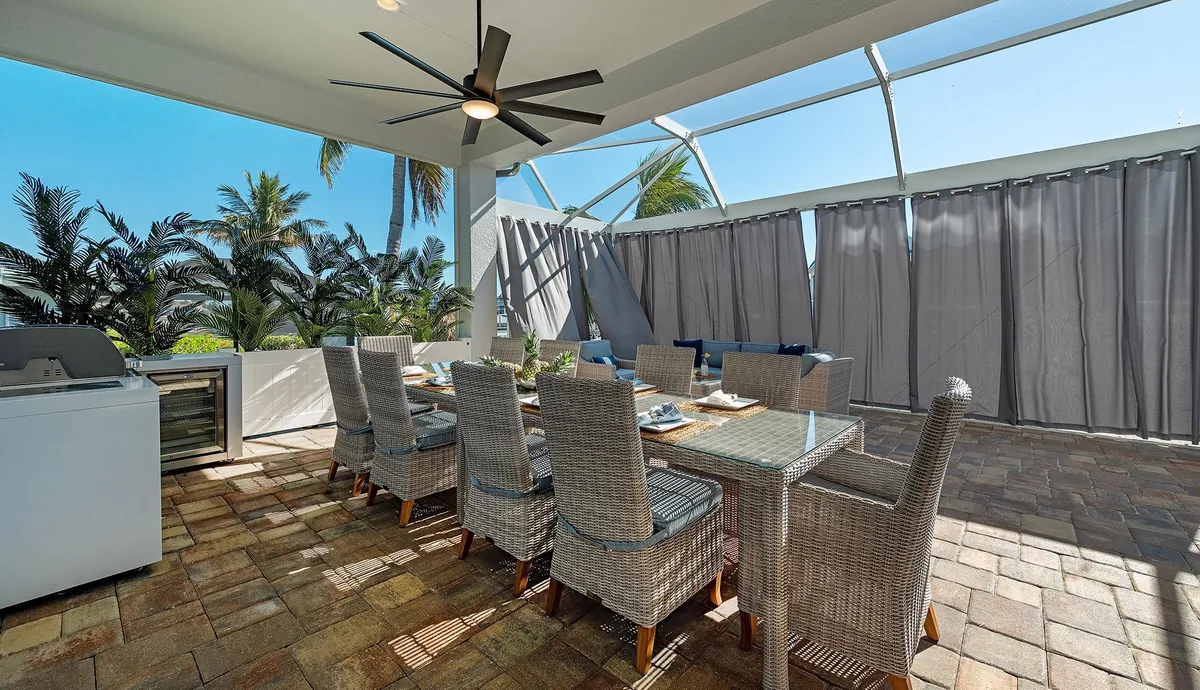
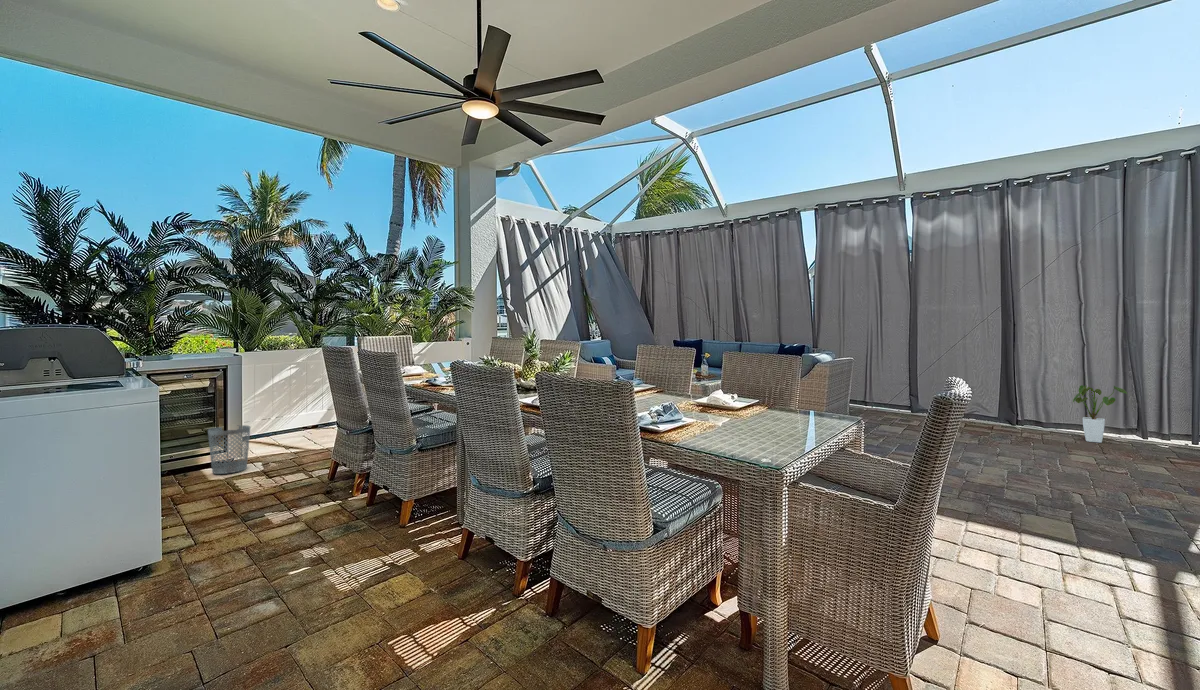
+ wastebasket (229, 449)
+ house plant (1098, 411)
